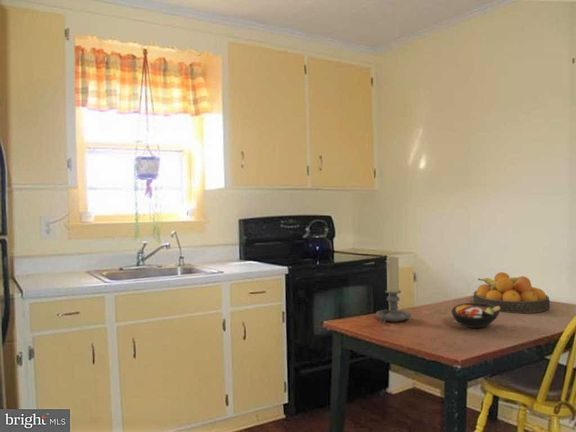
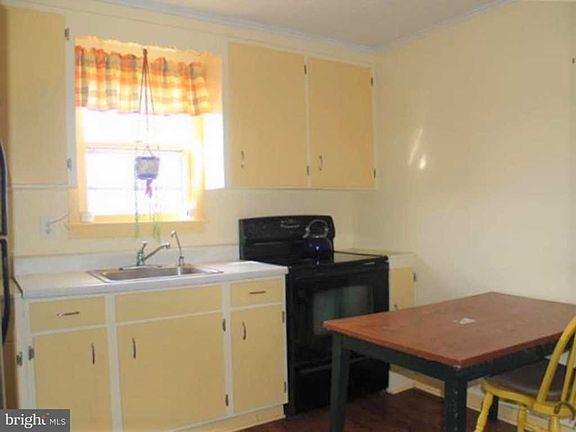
- candle holder (391, 287)
- fruit bowl (510, 290)
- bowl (475, 316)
